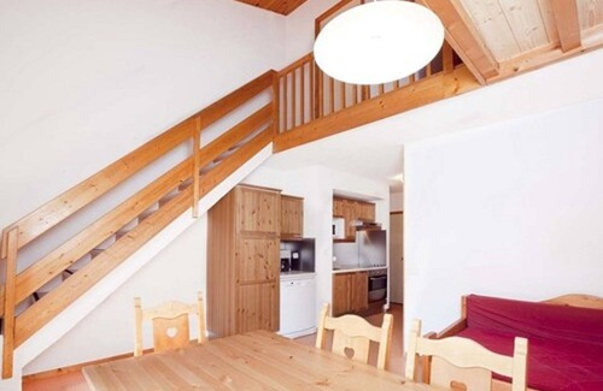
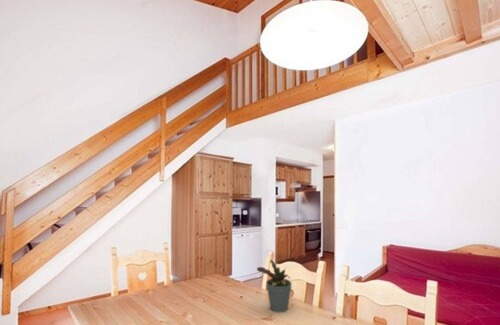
+ potted plant (274, 283)
